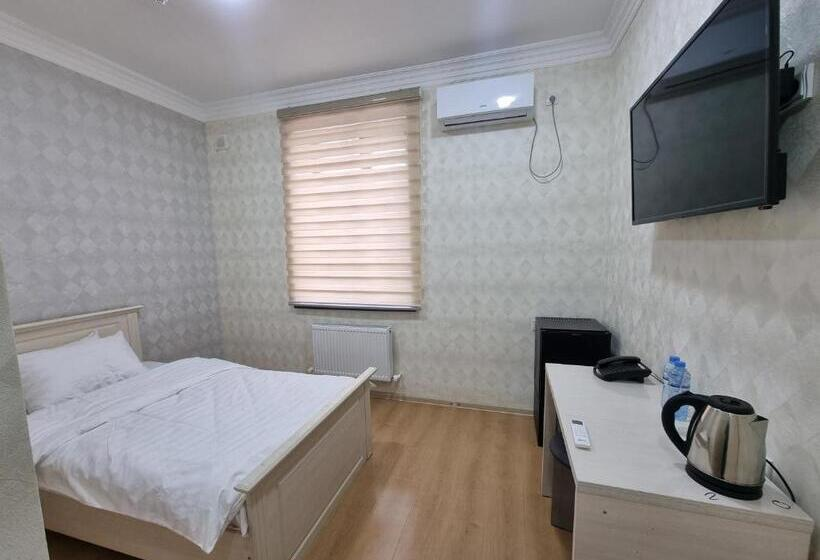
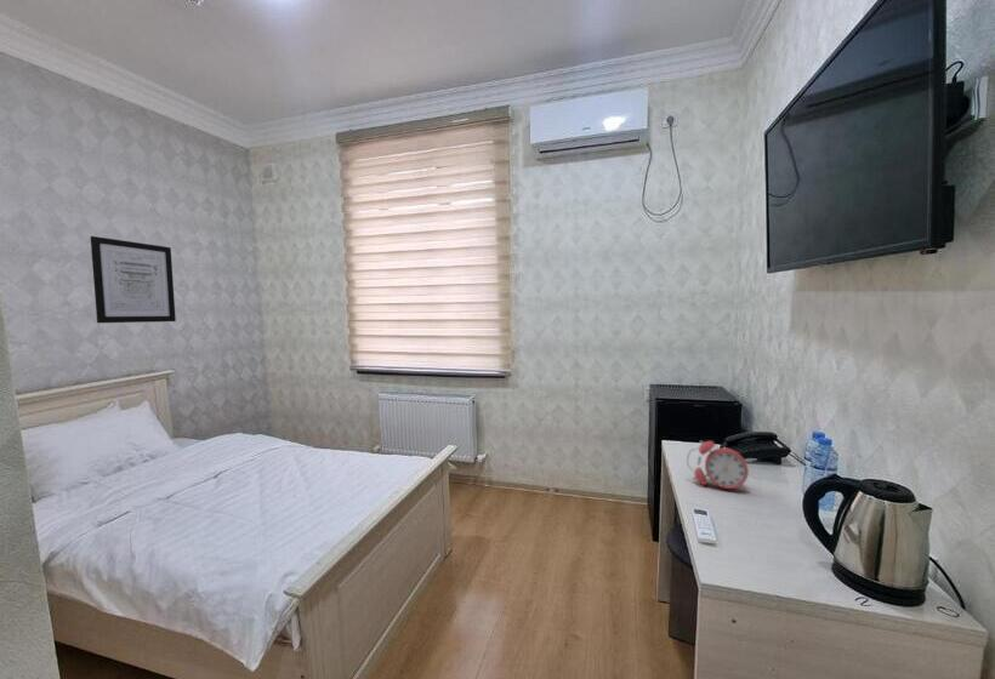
+ alarm clock (720, 464)
+ wall art (136, 283)
